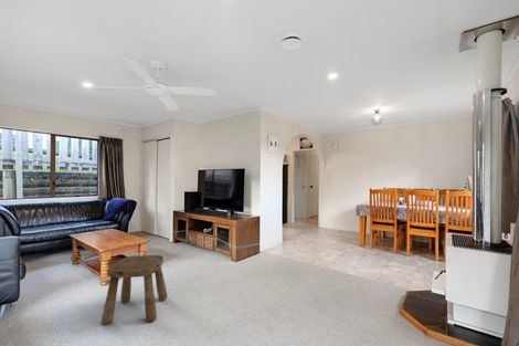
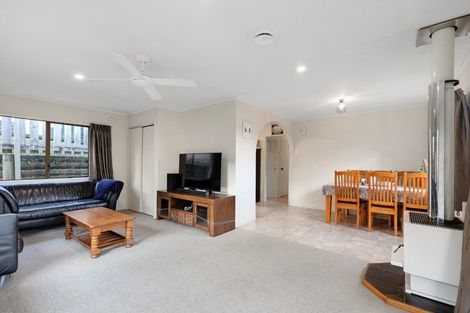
- stool (130, 285)
